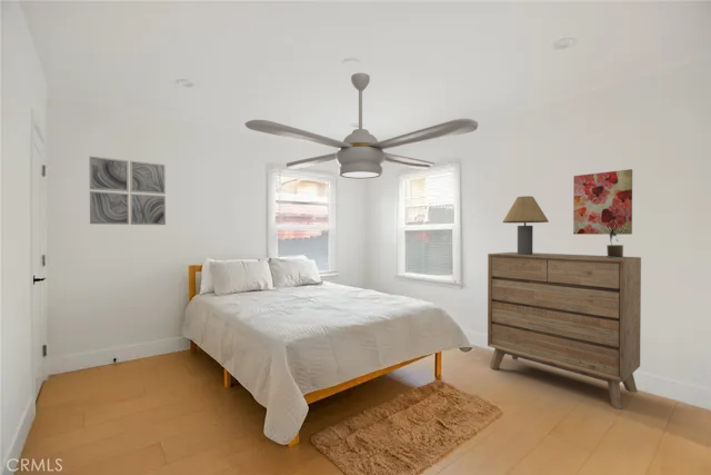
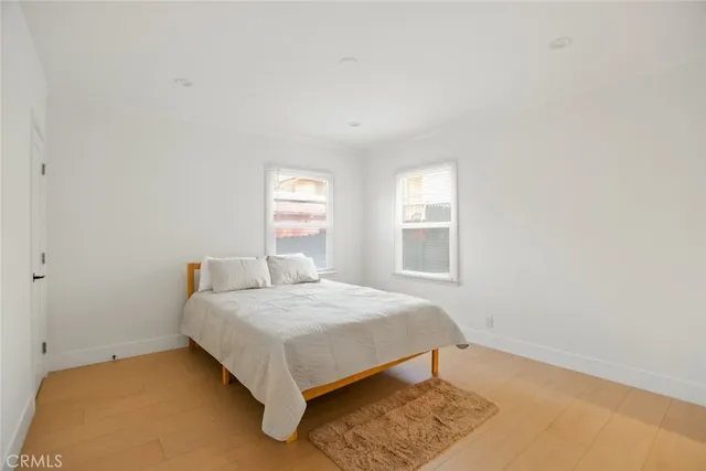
- potted plant (615, 239)
- dresser (558, 317)
- wall art (601, 204)
- wall art (130, 191)
- ceiling fan (360, 126)
- table lamp (524, 225)
